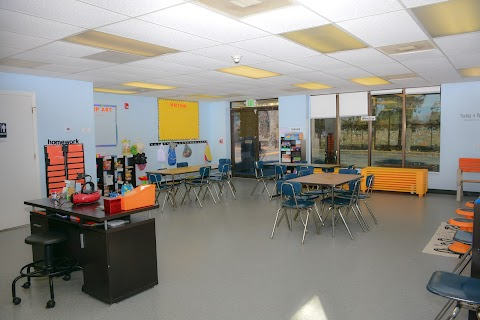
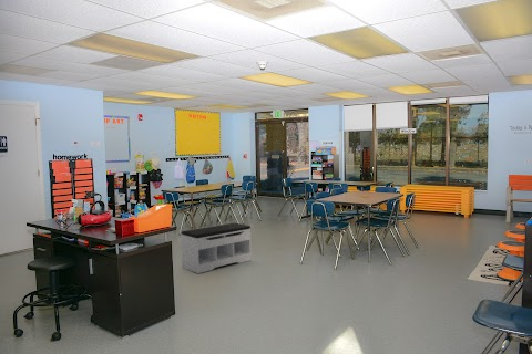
+ bench (217, 246)
